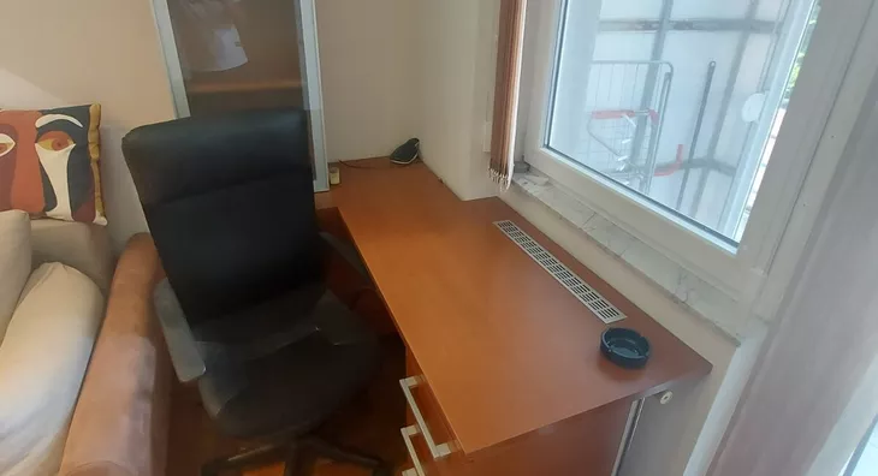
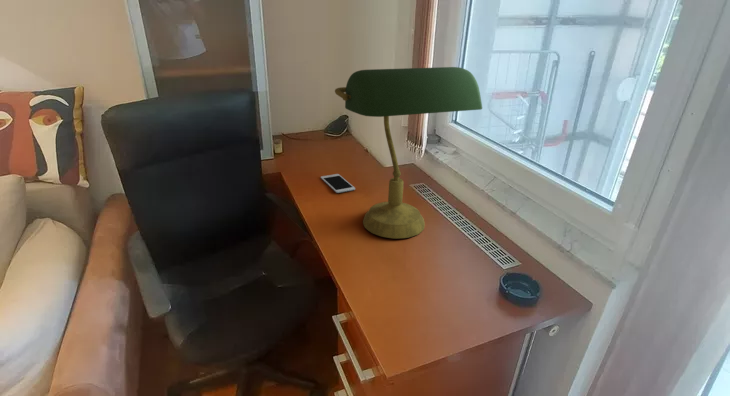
+ cell phone (337, 183)
+ desk lamp (396, 157)
